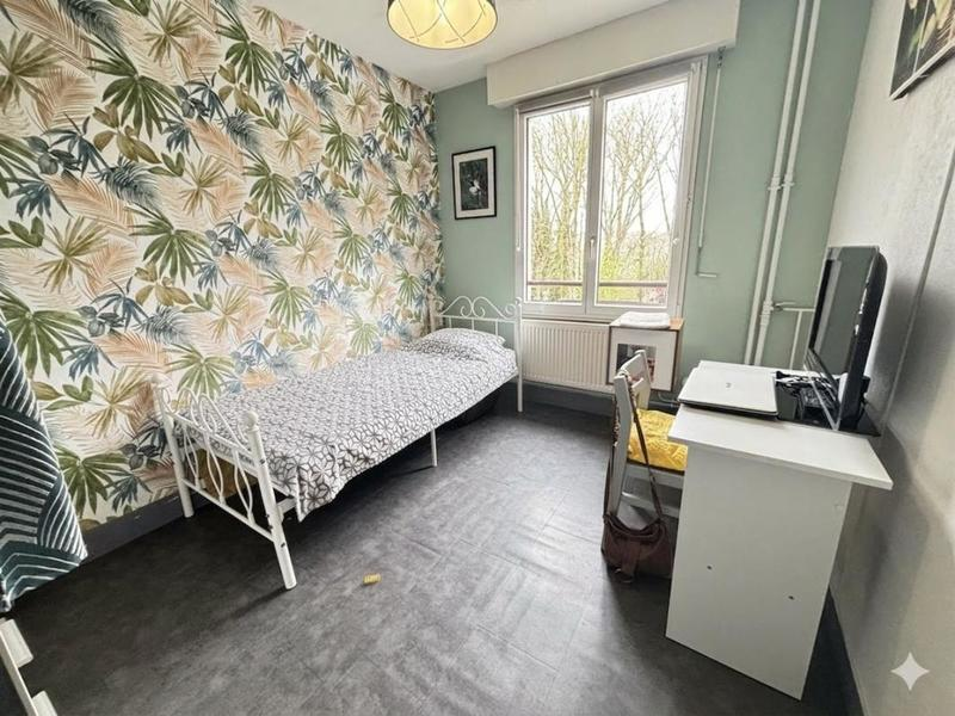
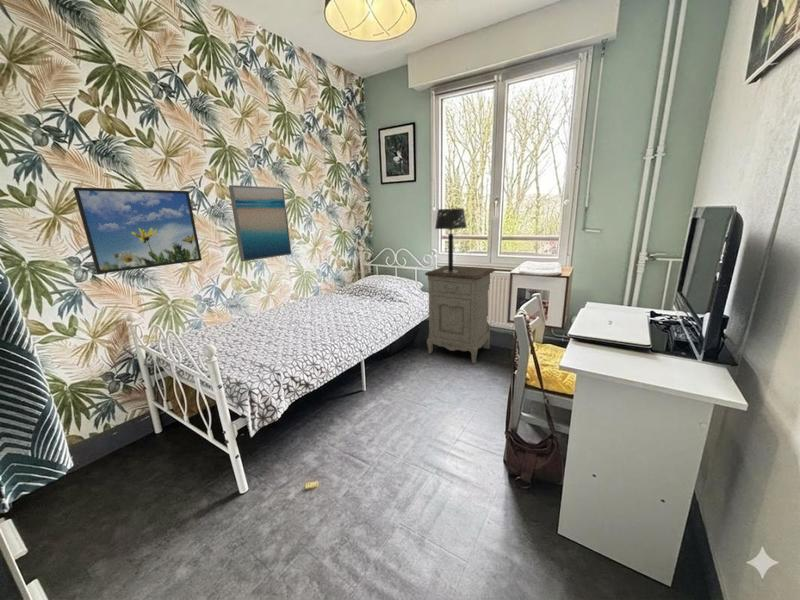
+ table lamp (450, 240)
+ wall art (263, 223)
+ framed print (146, 229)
+ nightstand (458, 312)
